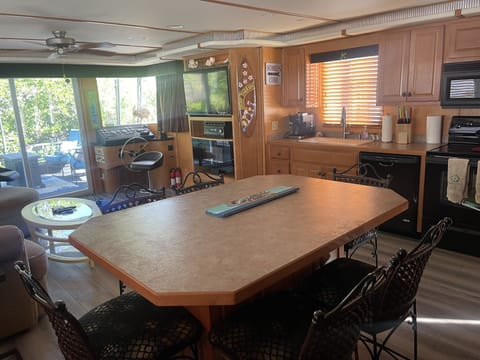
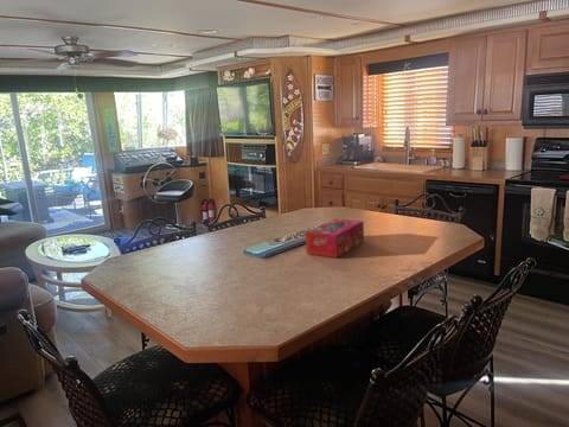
+ tissue box (335, 236)
